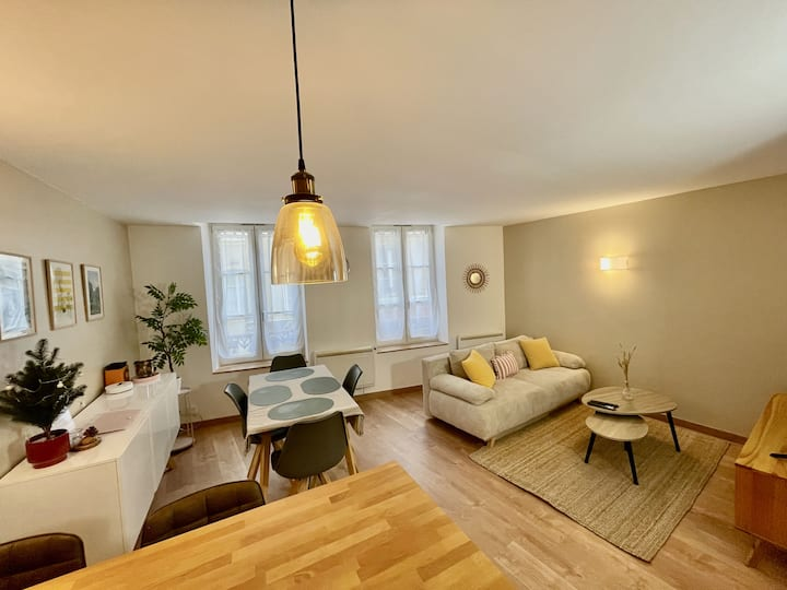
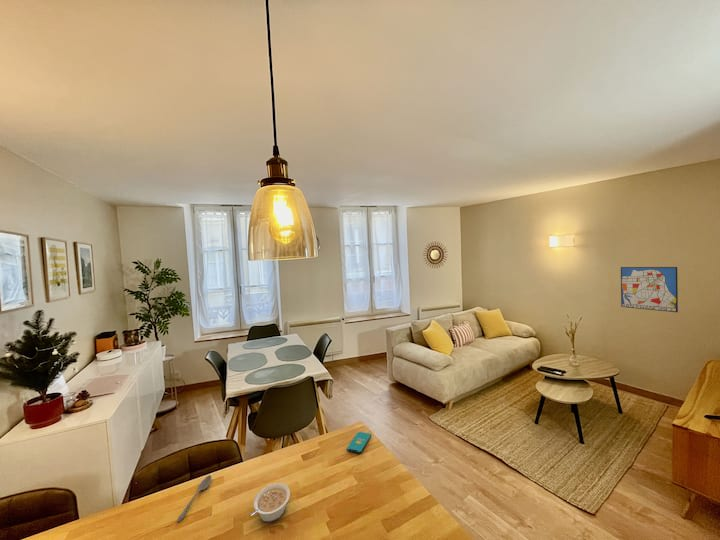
+ spoon (194, 496)
+ smartphone (359, 441)
+ wall art (647, 288)
+ legume (272, 504)
